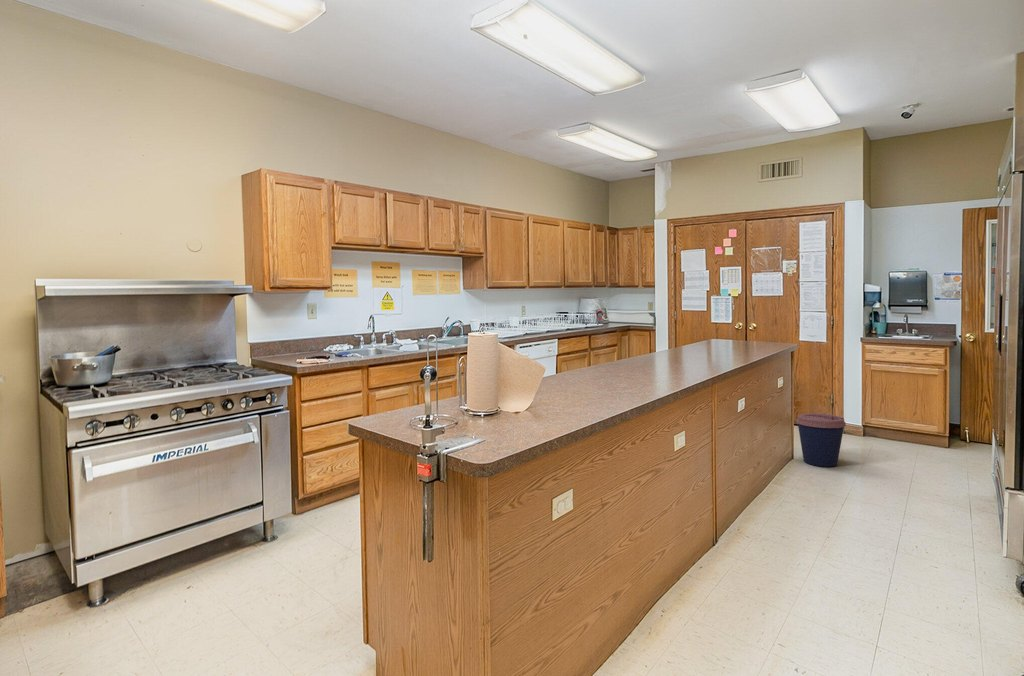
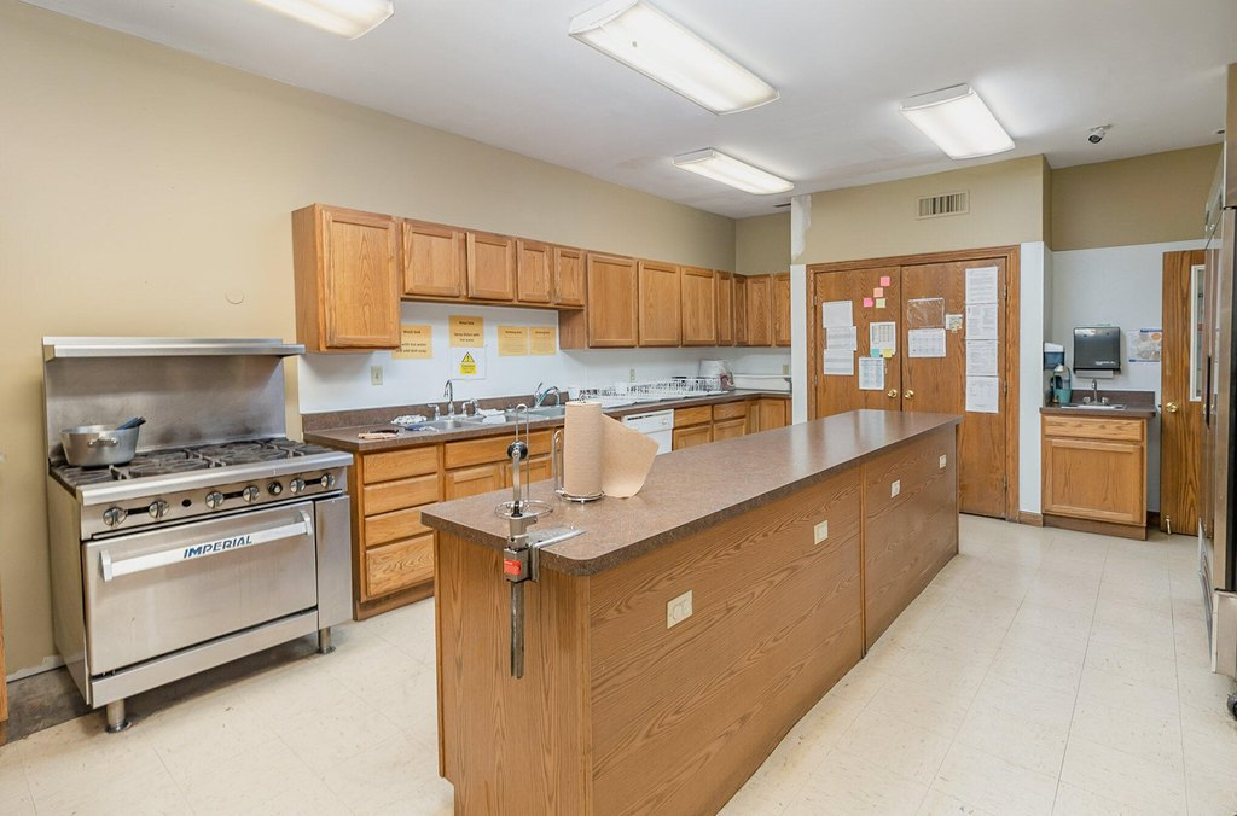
- coffee cup (820, 439)
